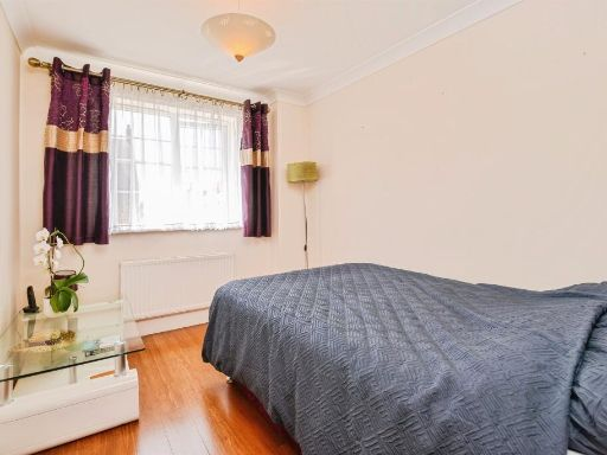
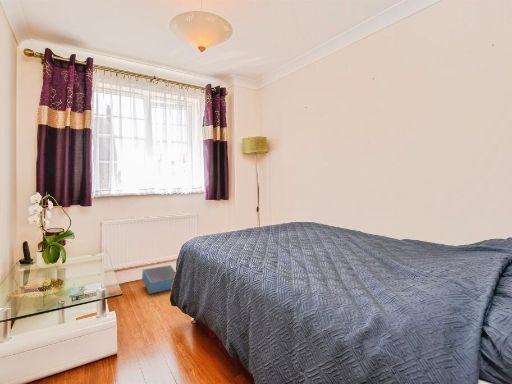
+ storage bin (157, 276)
